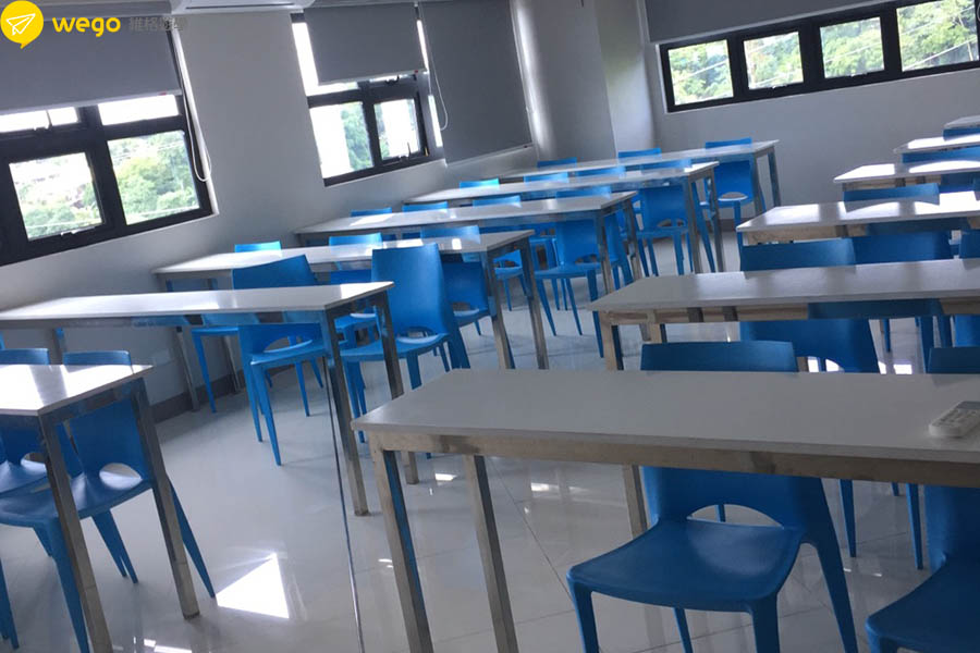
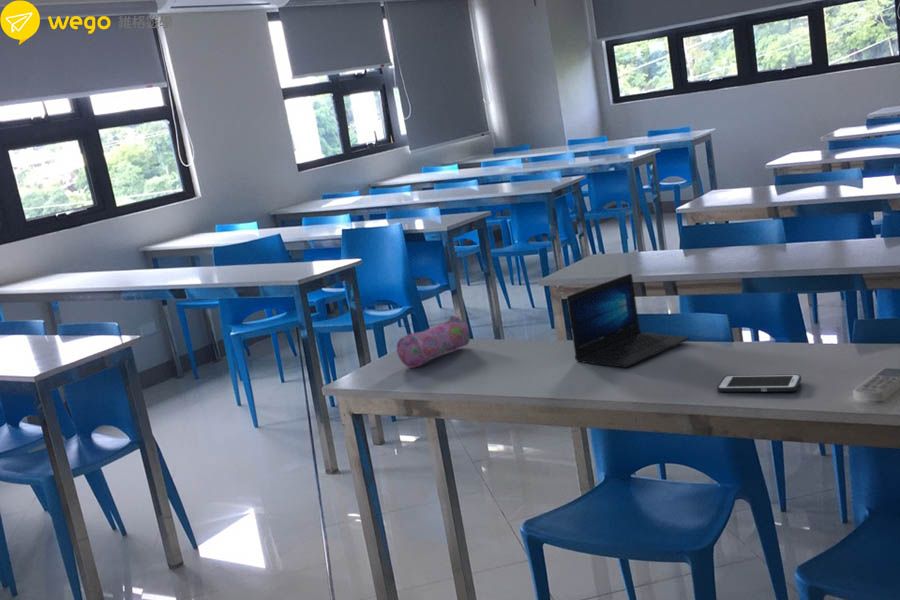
+ cell phone (759, 383)
+ laptop (627, 318)
+ pencil case (434, 340)
